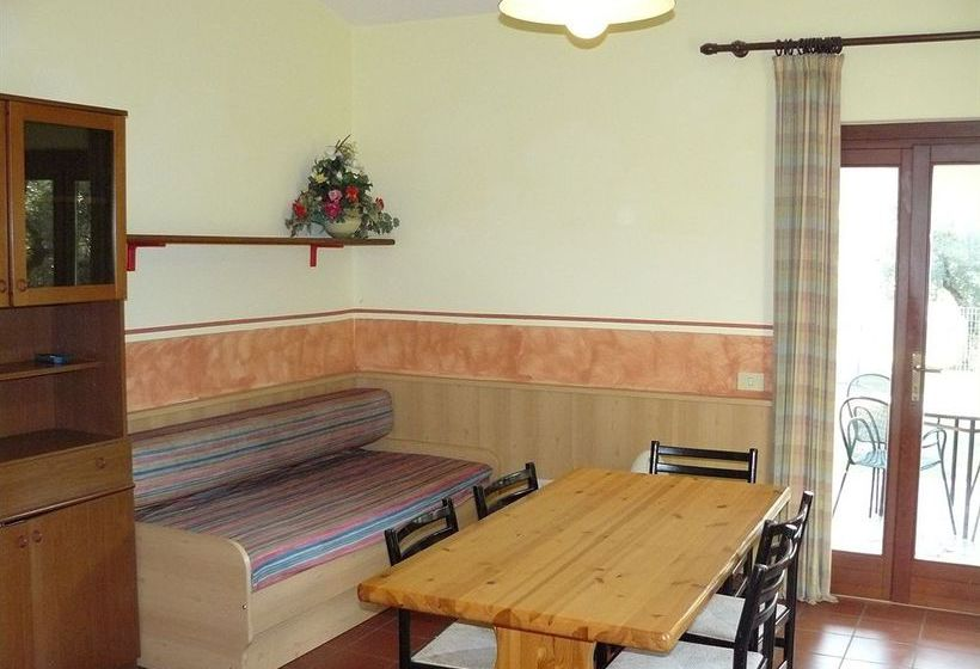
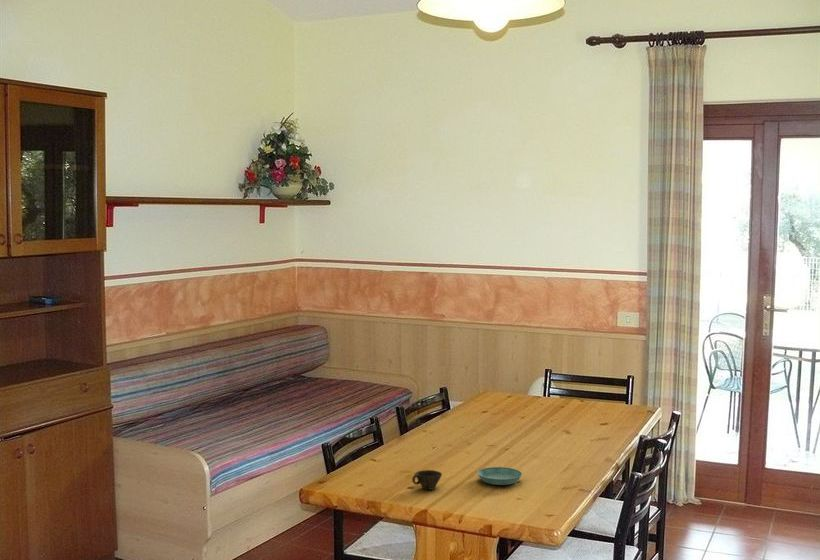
+ cup (426, 480)
+ saucer (499, 476)
